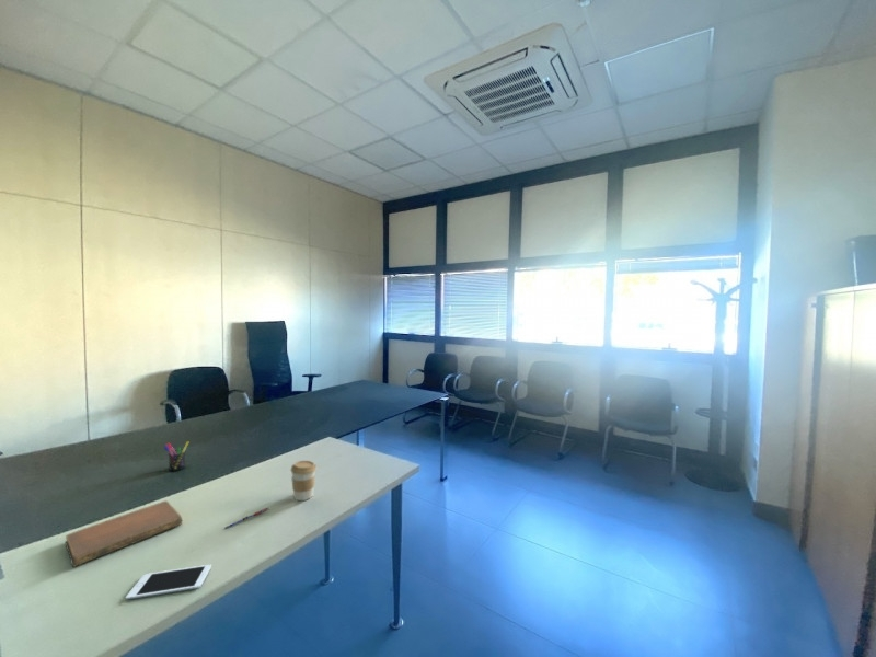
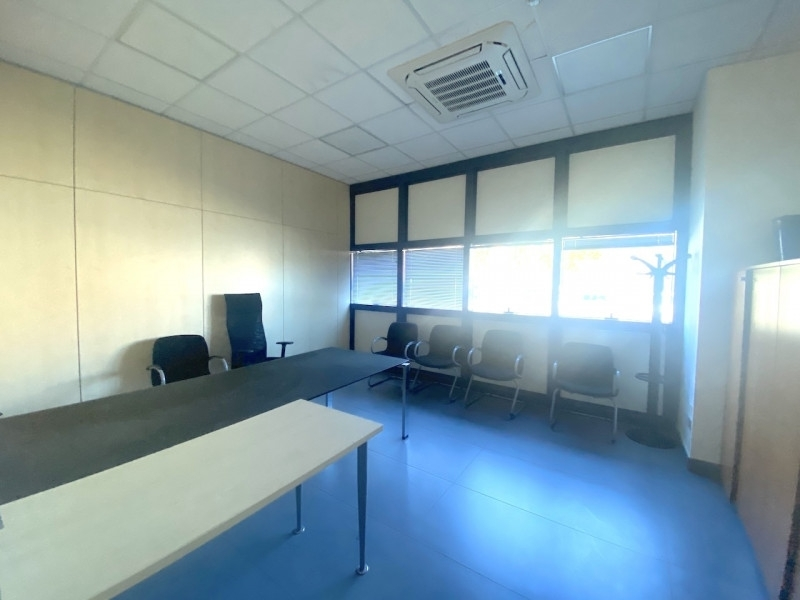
- coffee cup (303, 479)
- pen holder (176, 454)
- notebook (126, 529)
- cell phone (171, 580)
- pen (247, 517)
